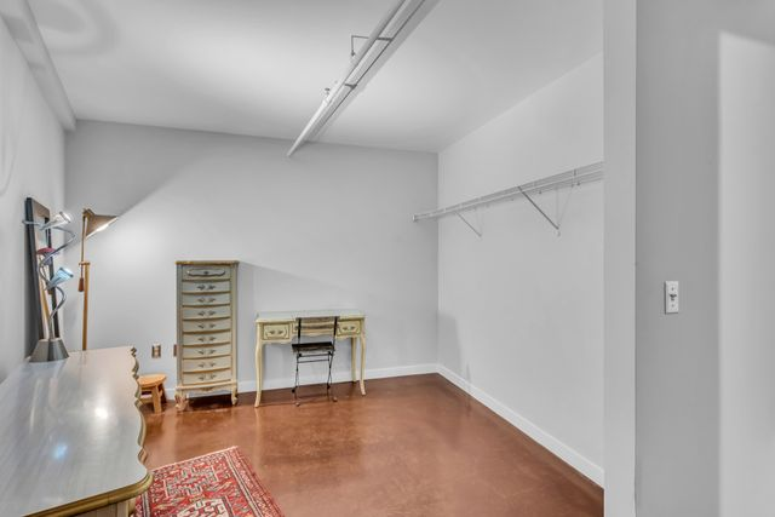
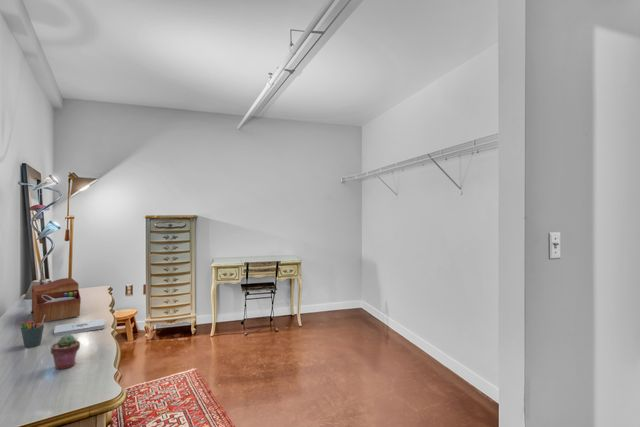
+ sewing box (54, 299)
+ notepad (80, 326)
+ pen holder (32, 330)
+ potted succulent (65, 350)
